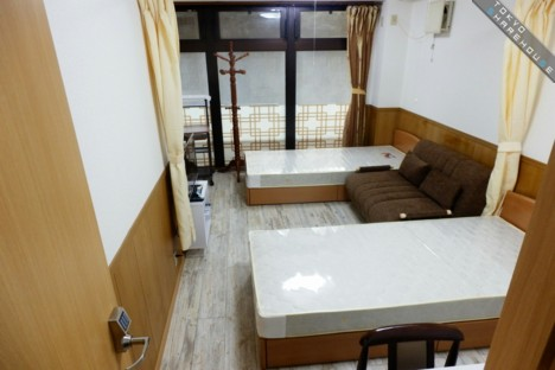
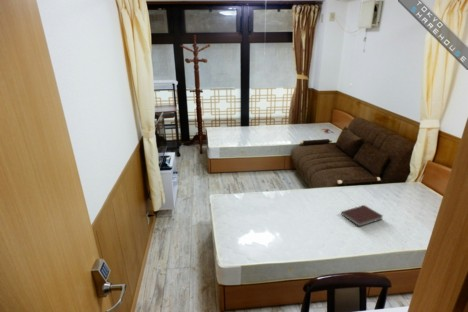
+ notebook (361, 215)
